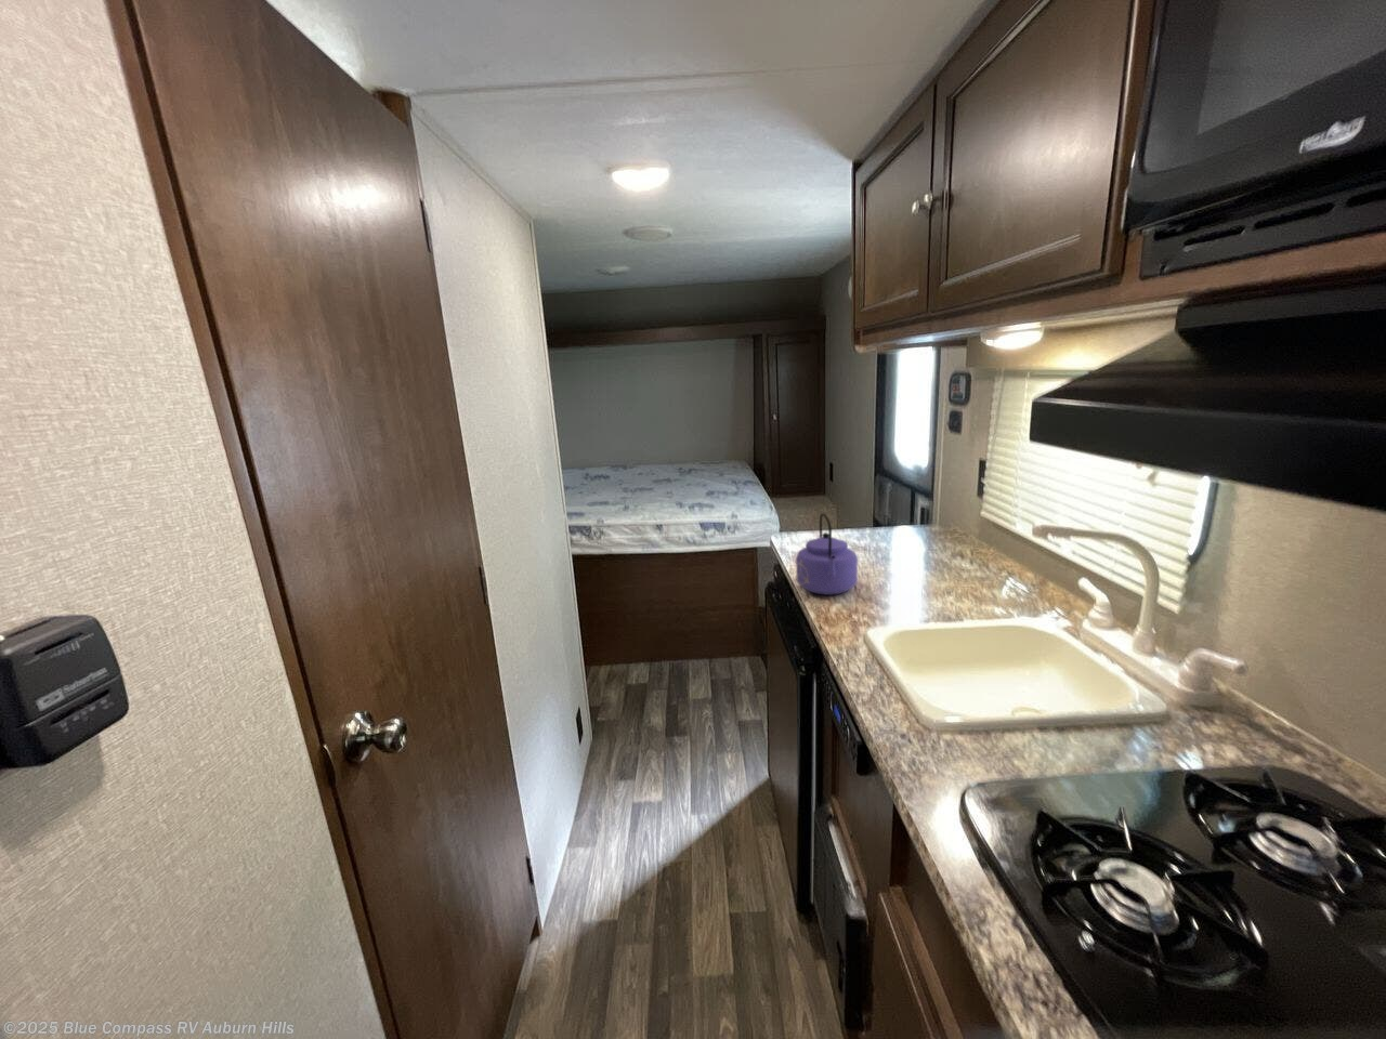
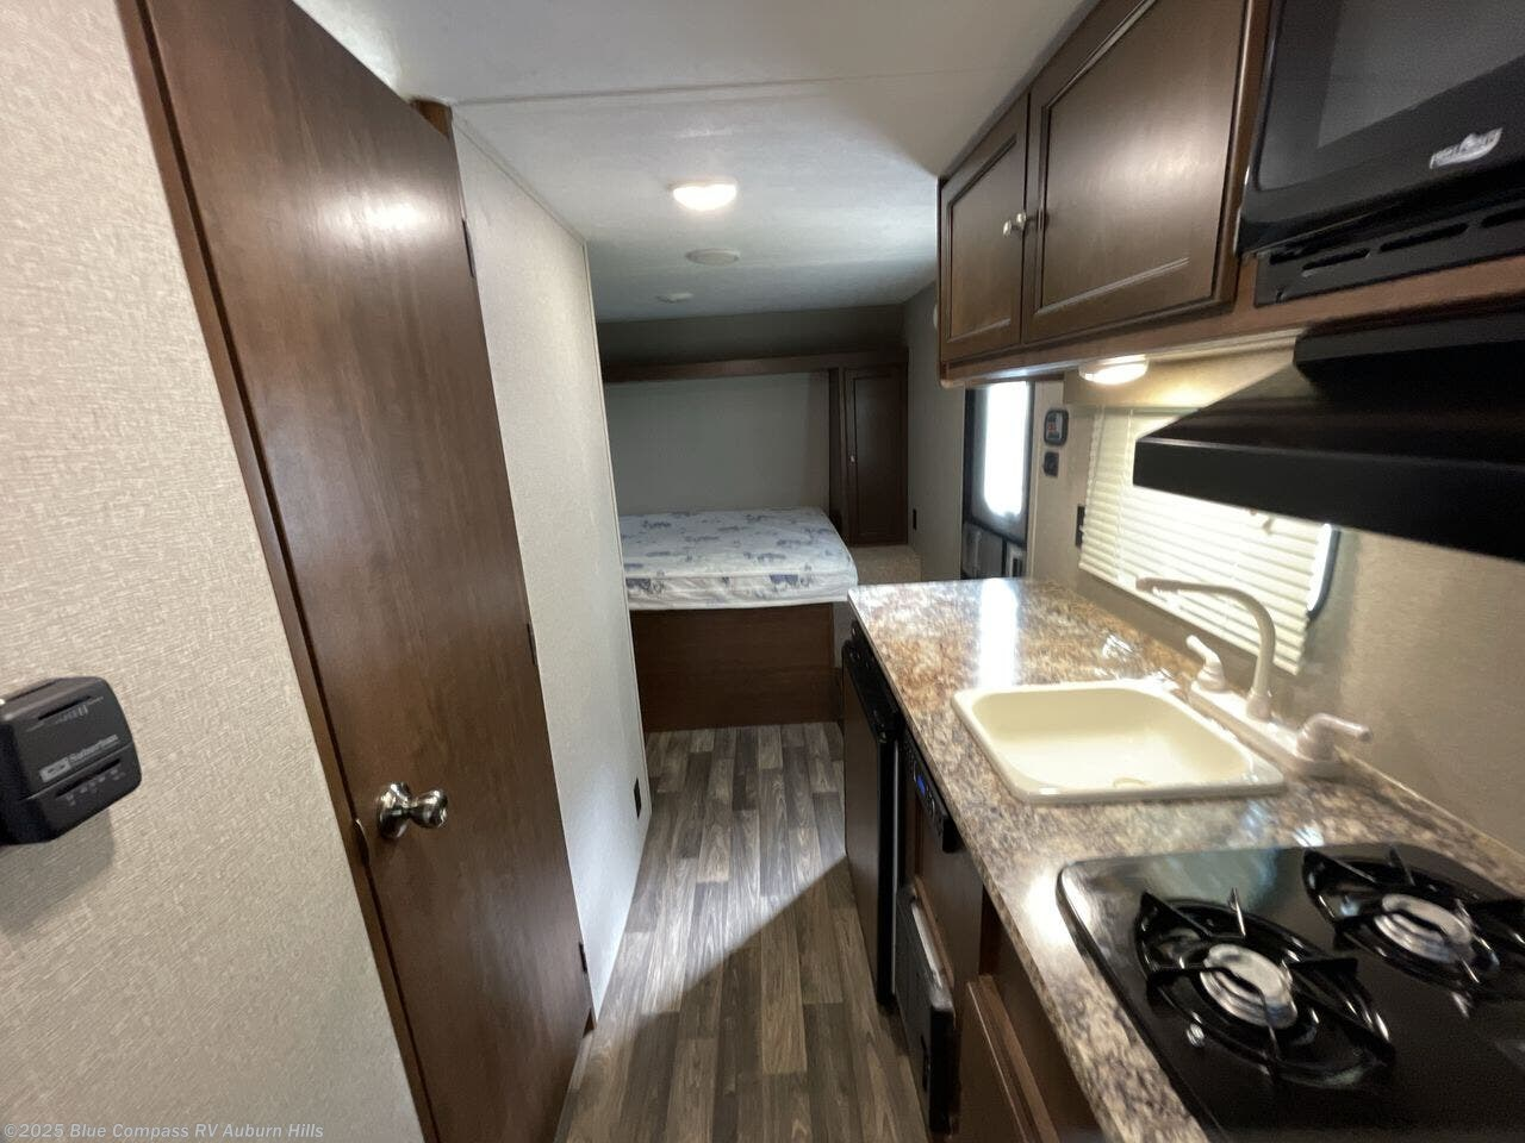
- kettle (826, 554)
